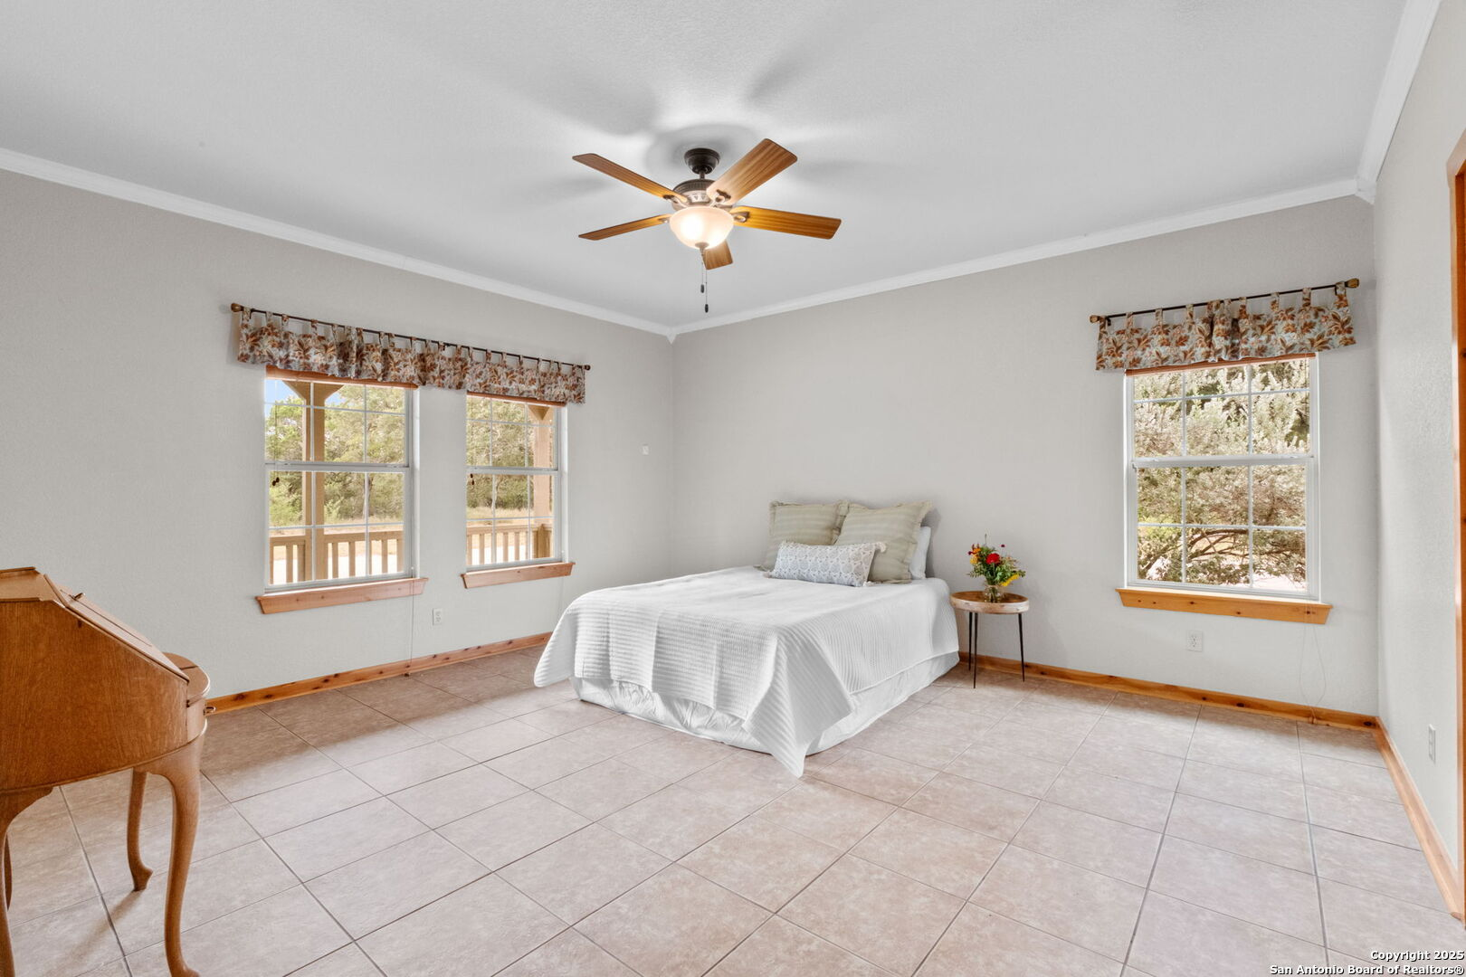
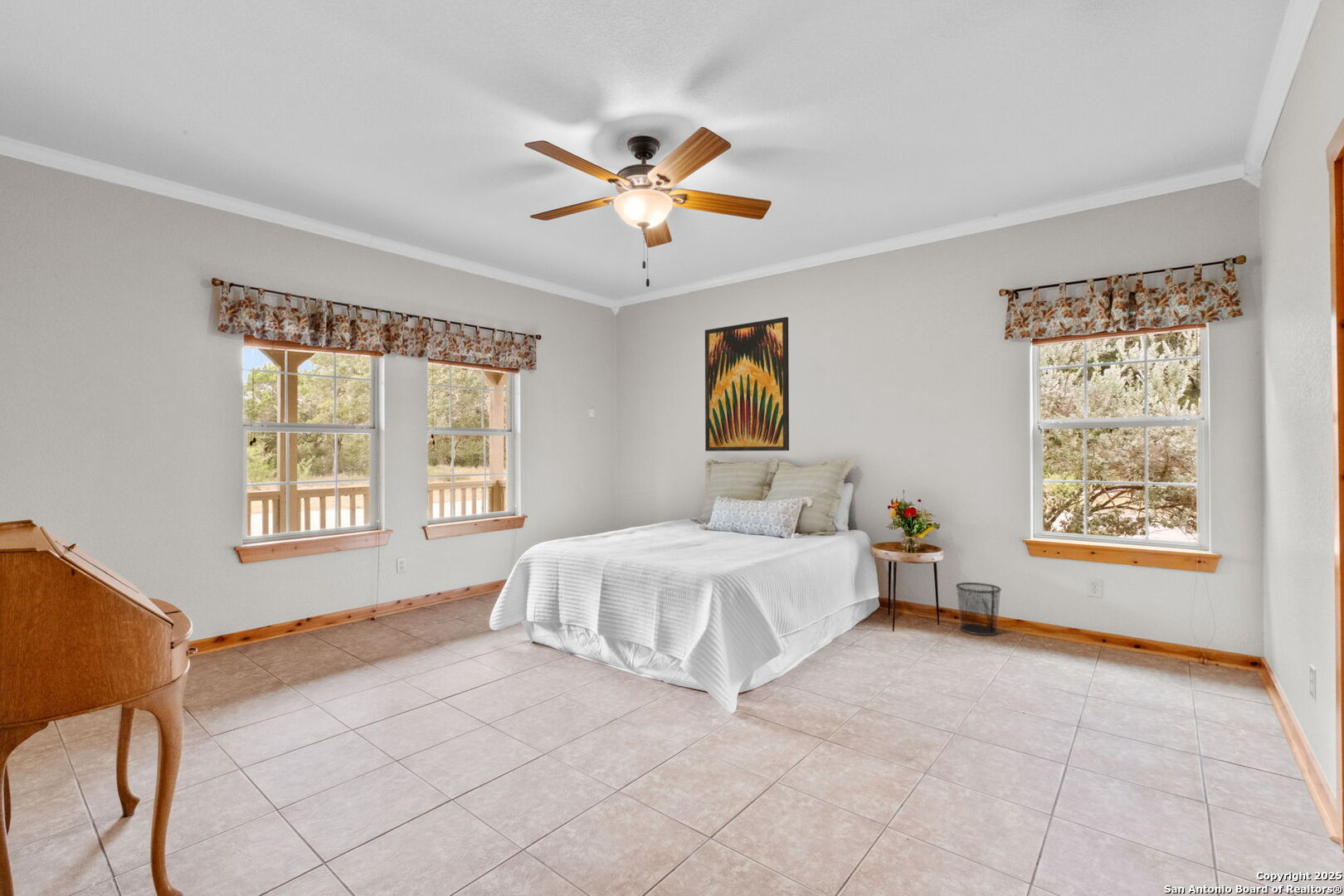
+ waste bin (978, 608)
+ wall art (744, 387)
